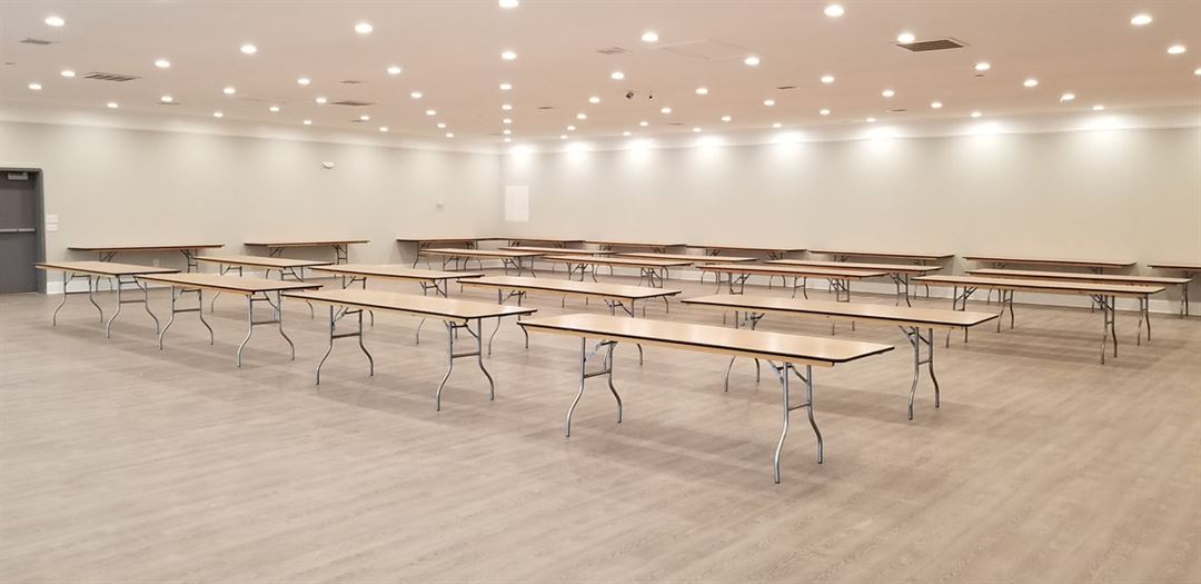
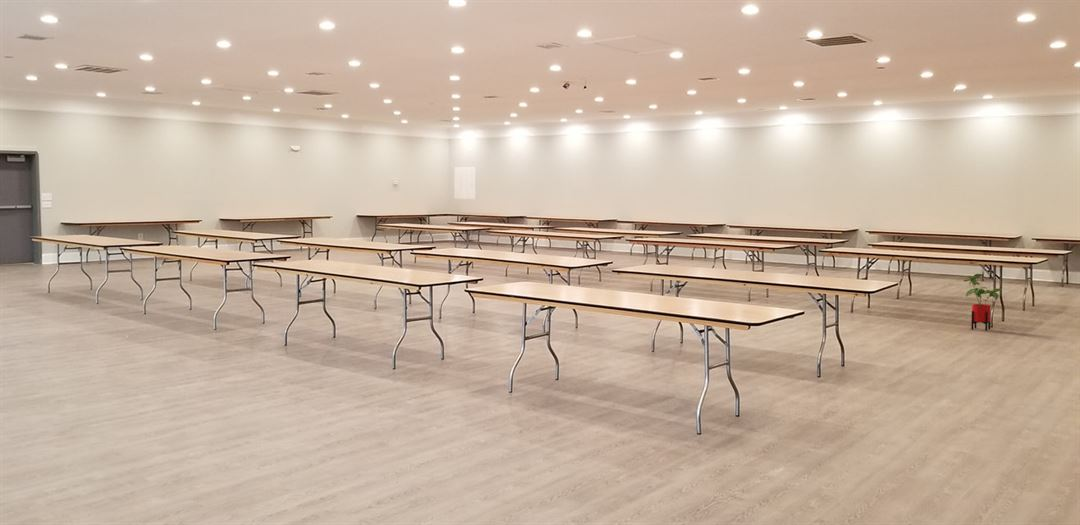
+ house plant (980, 301)
